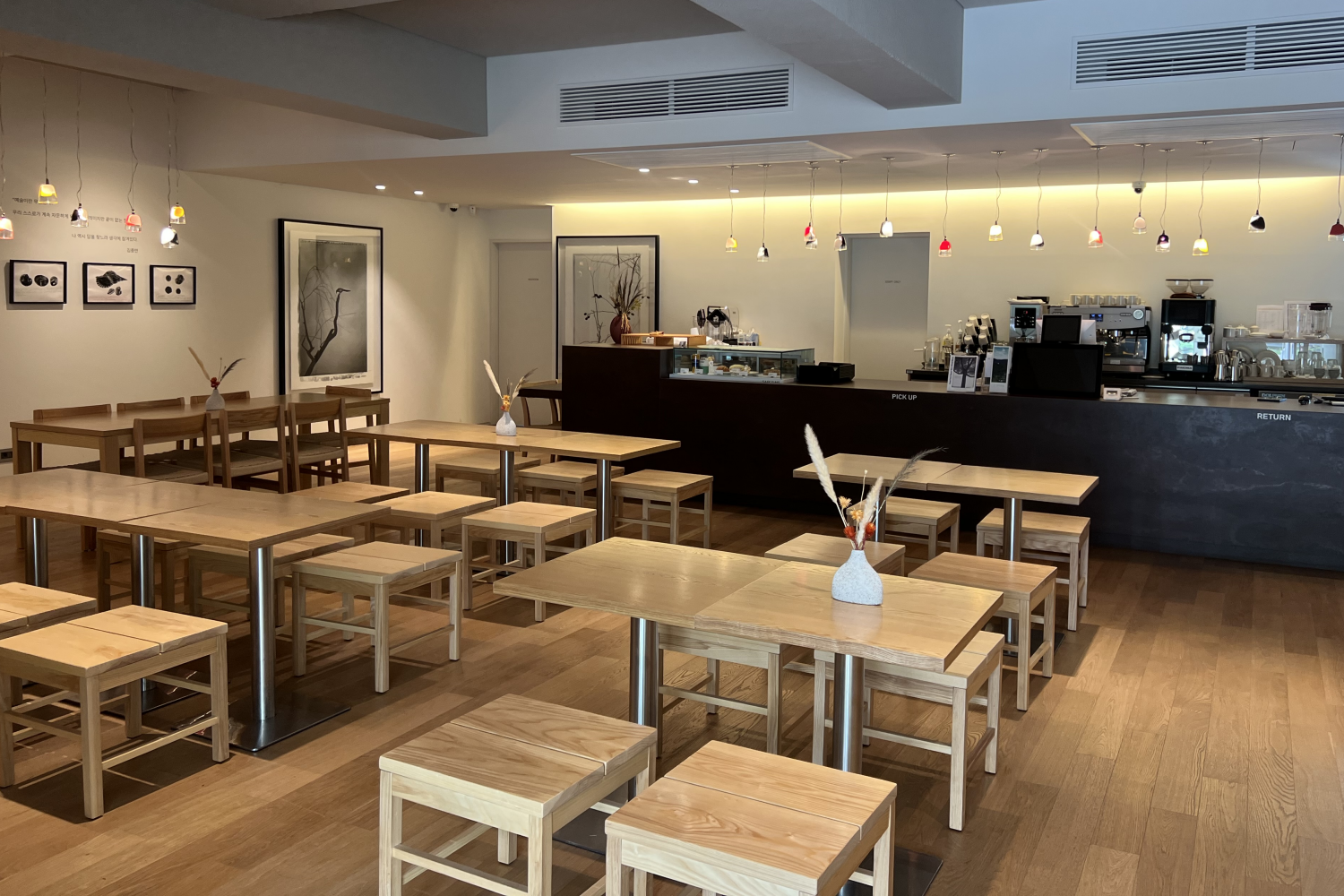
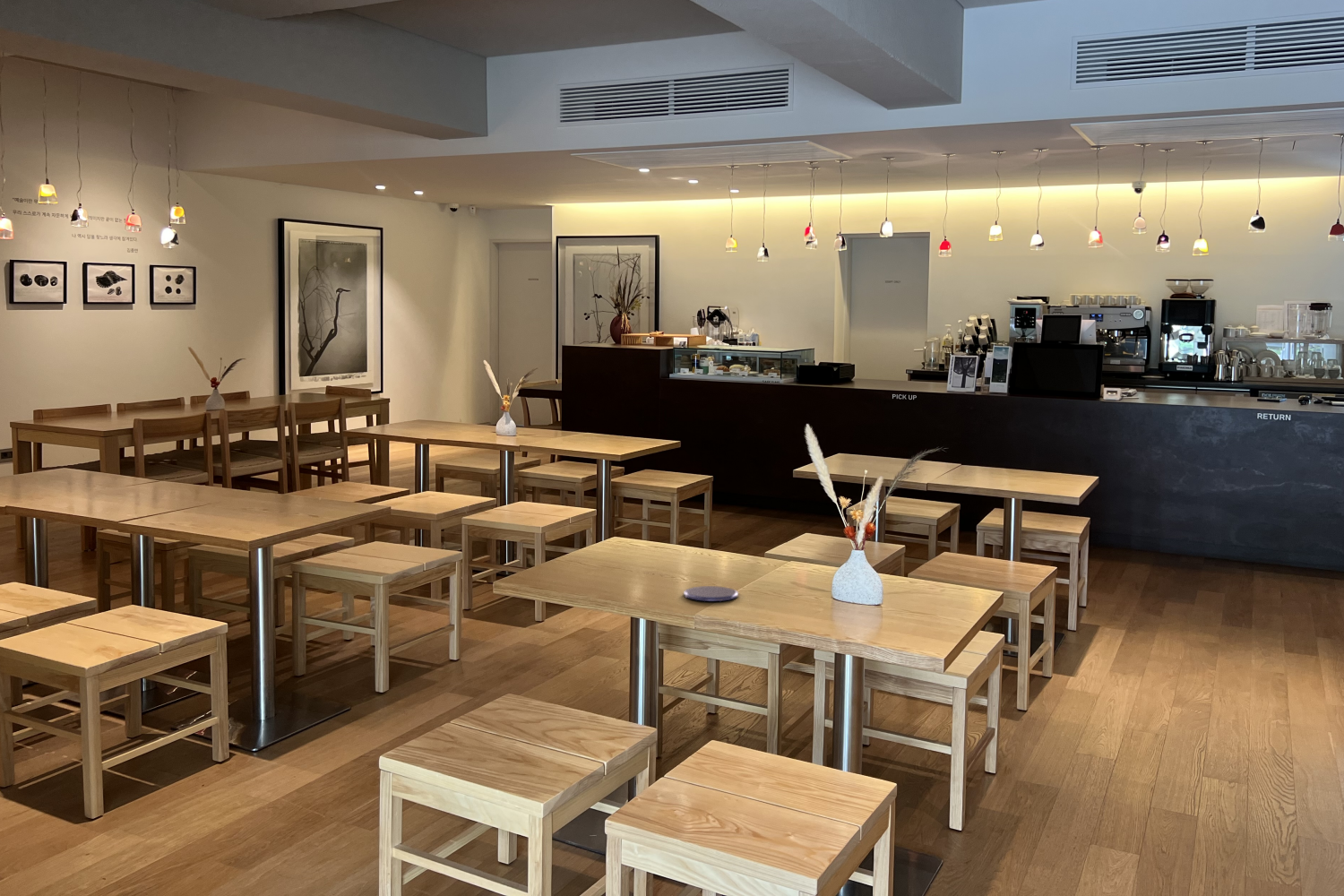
+ saucer (711, 593)
